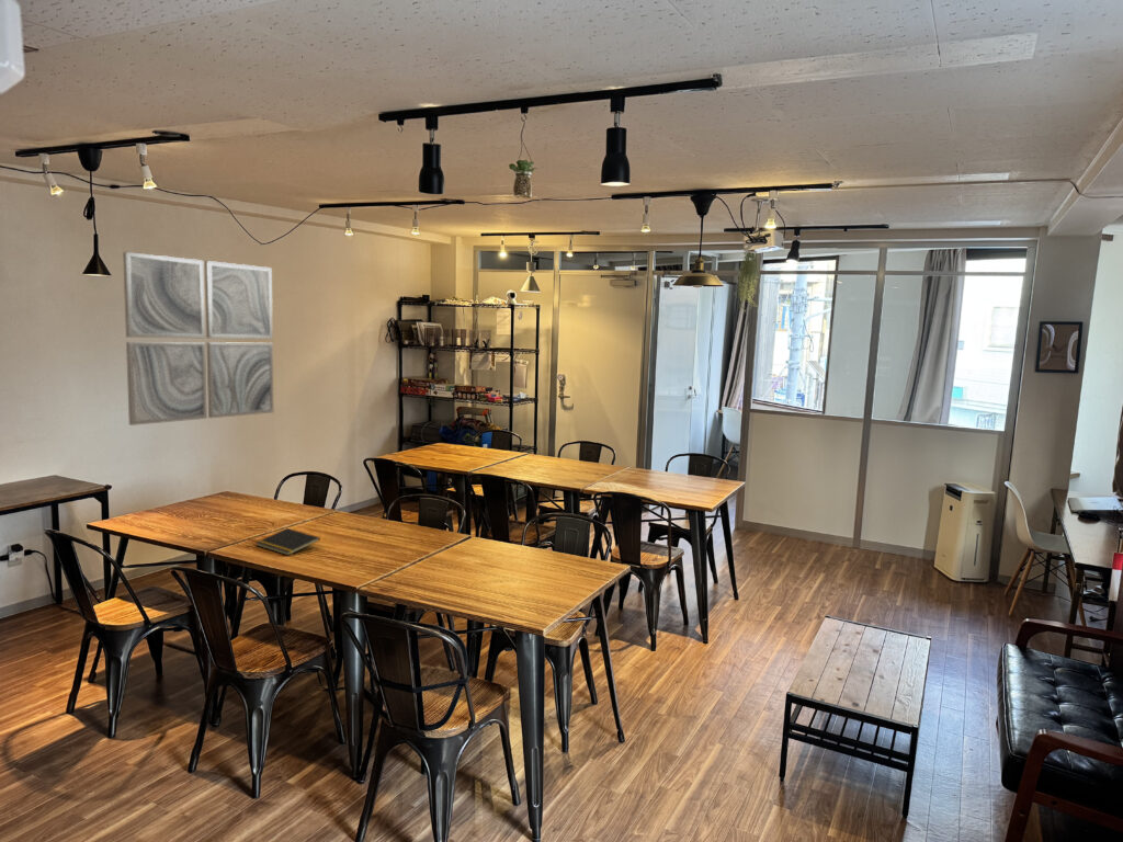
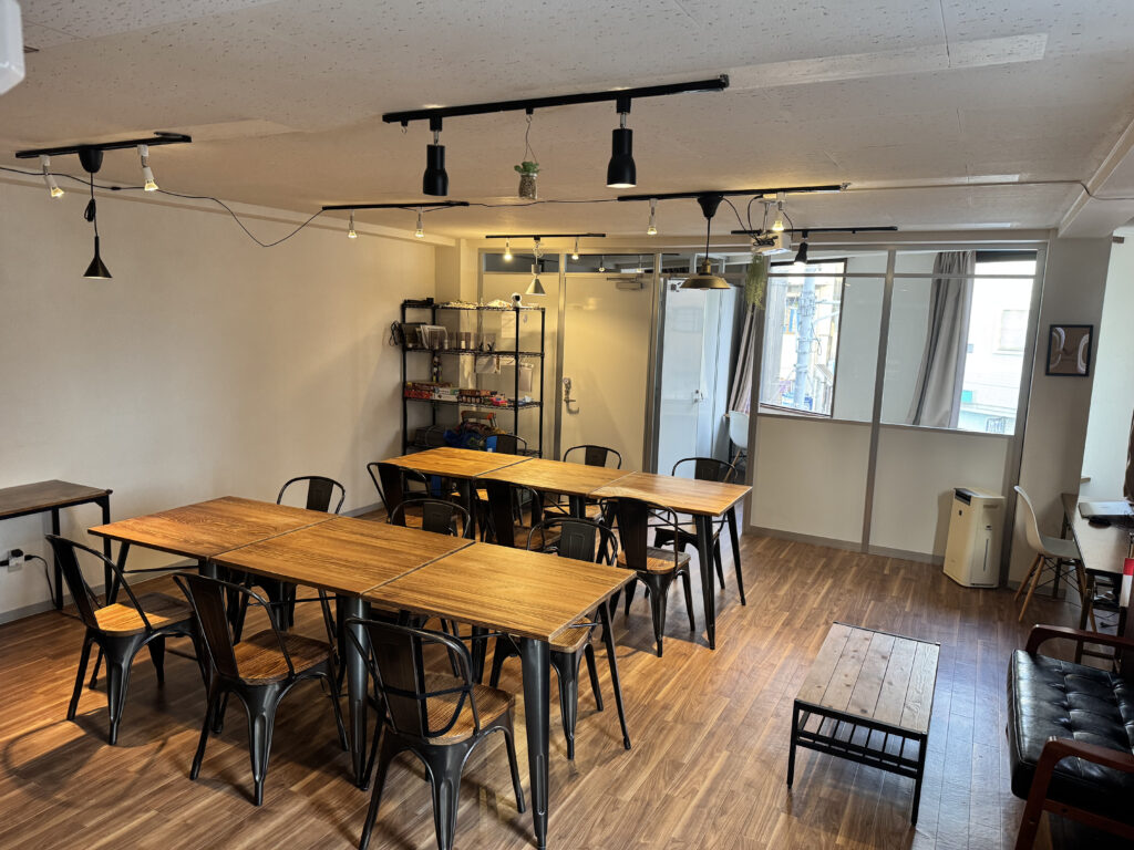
- wall art (204, 342)
- notepad (287, 541)
